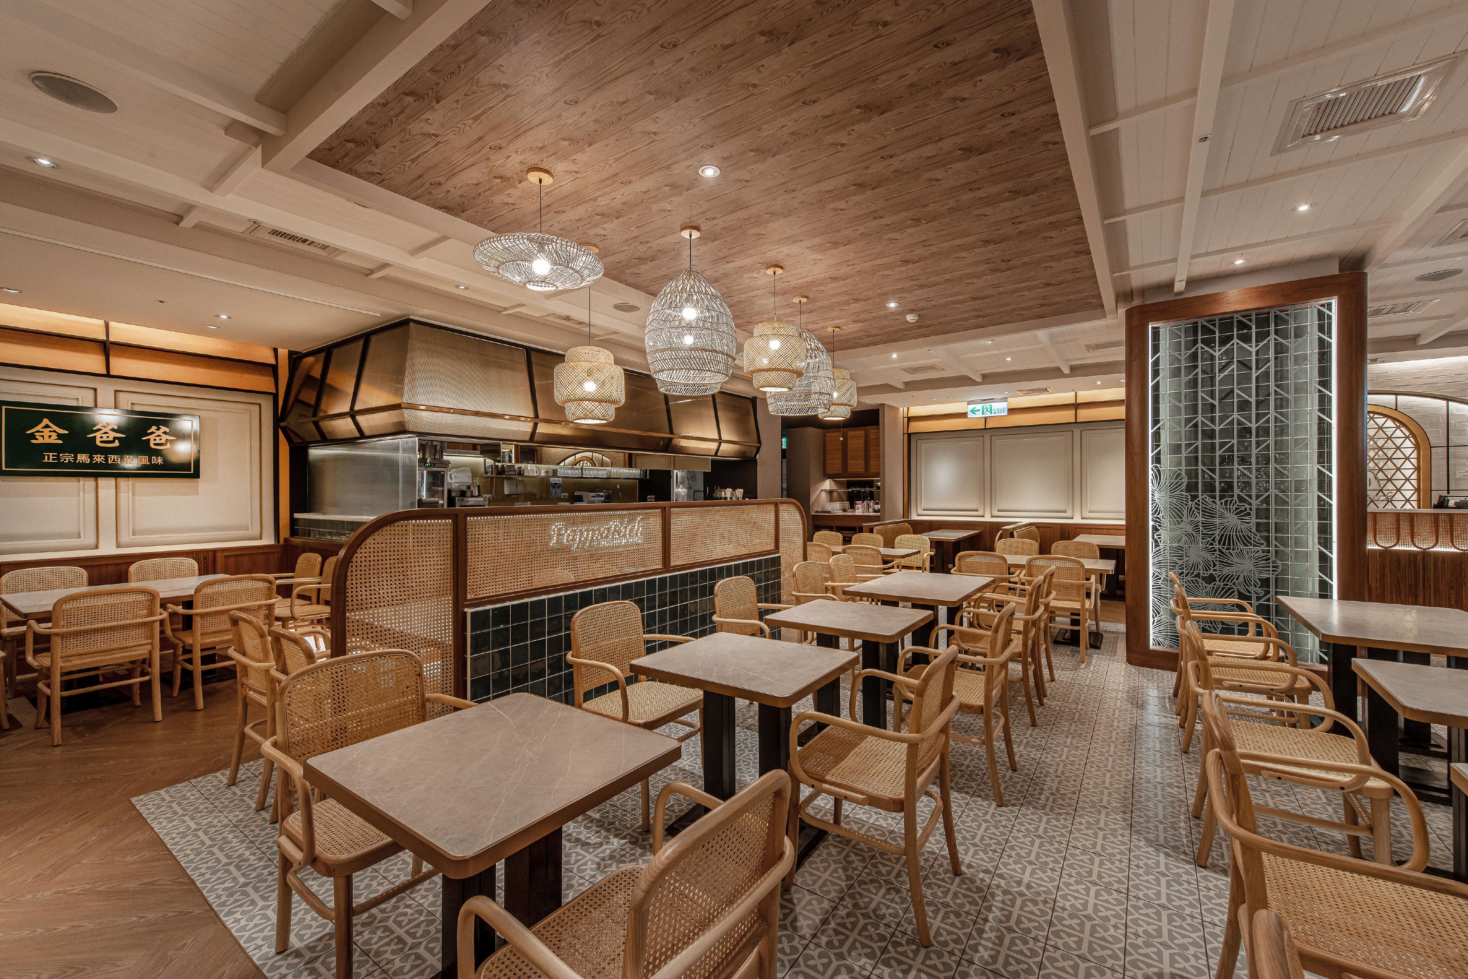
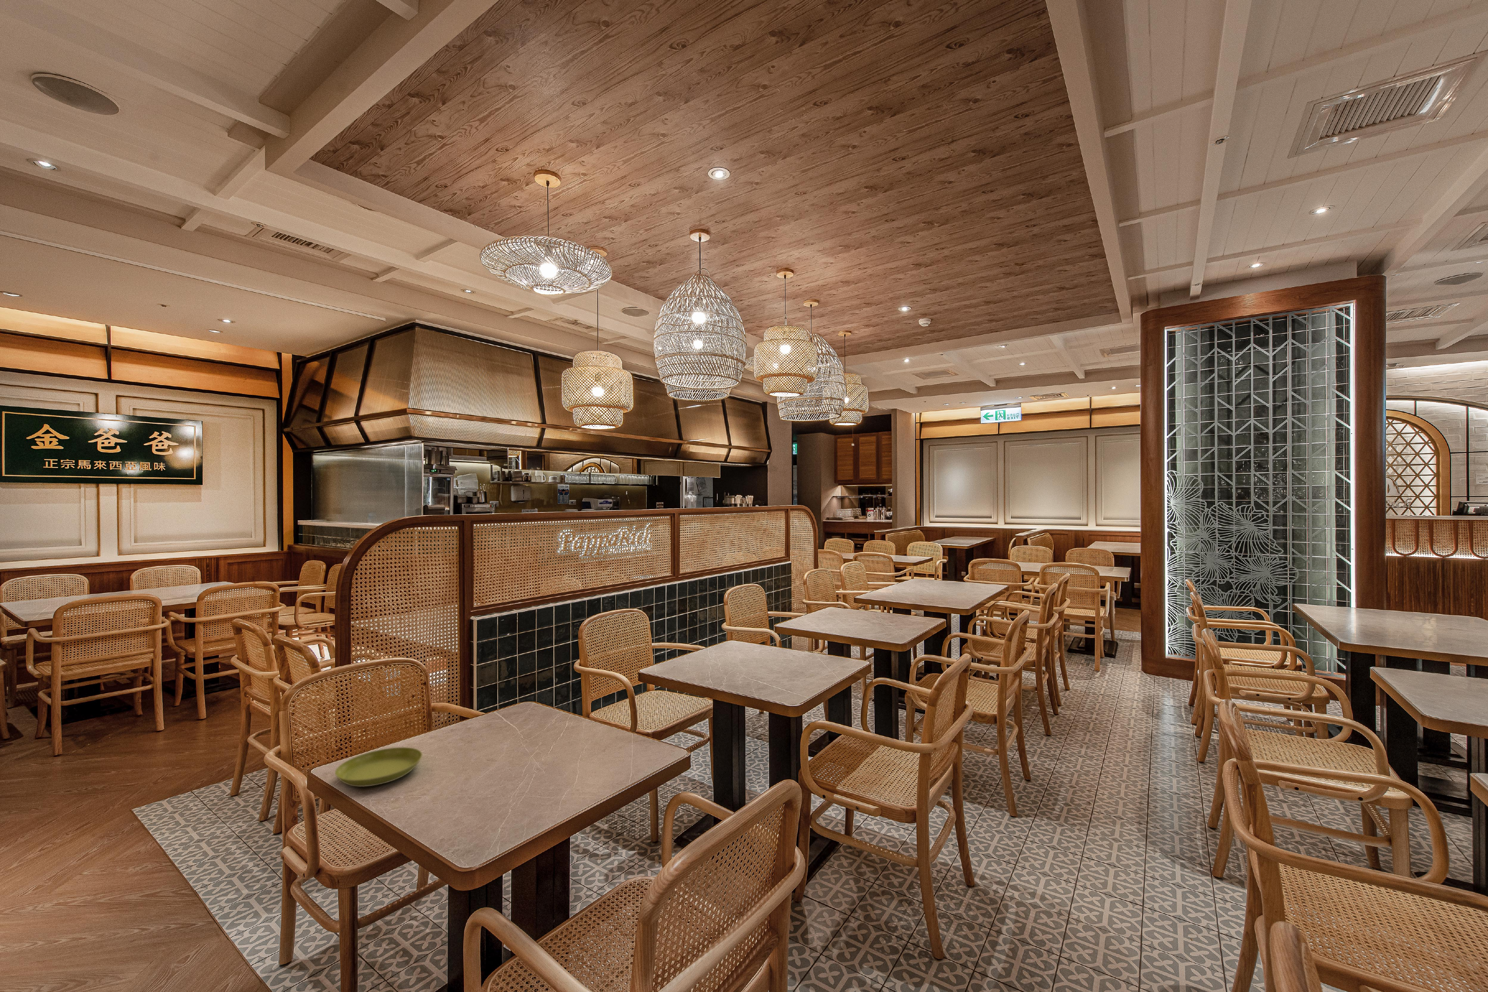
+ saucer (380, 768)
